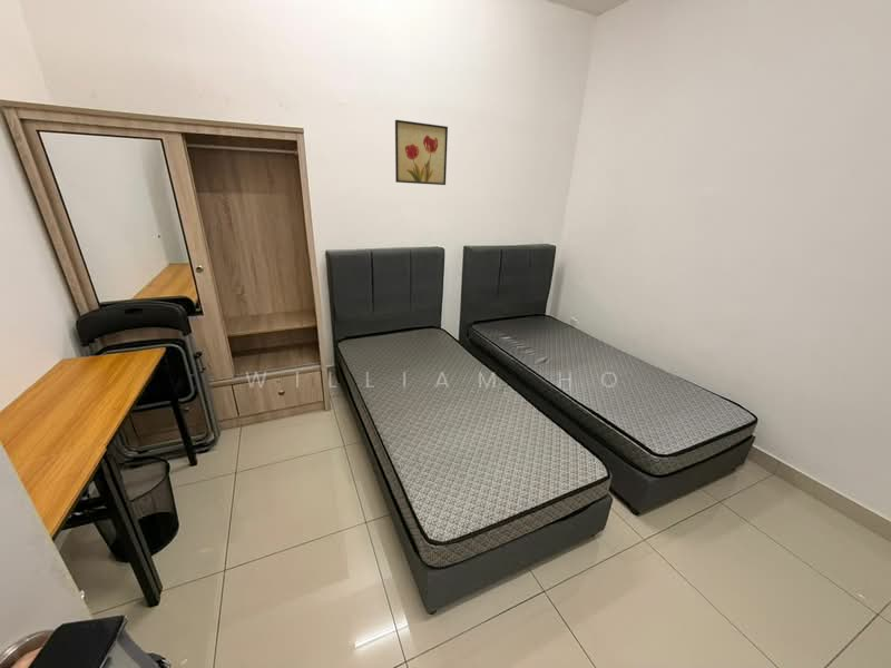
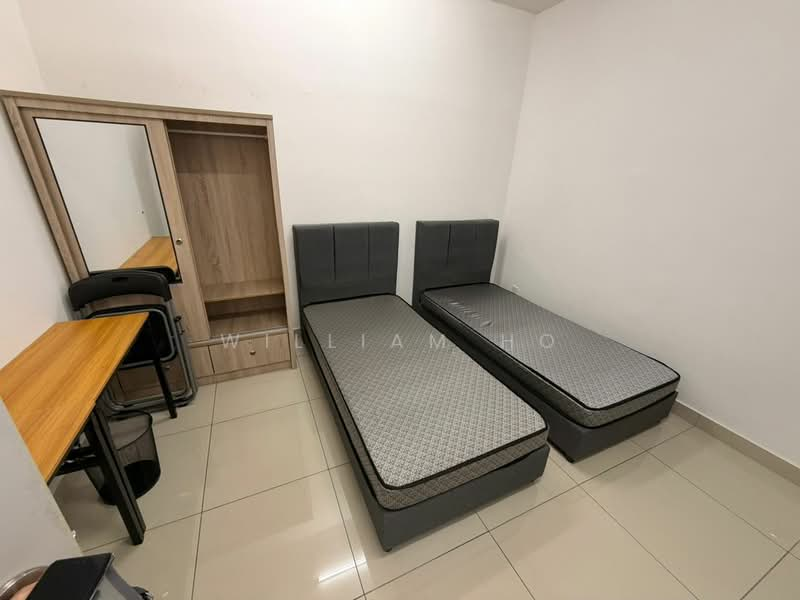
- wall art (421, 154)
